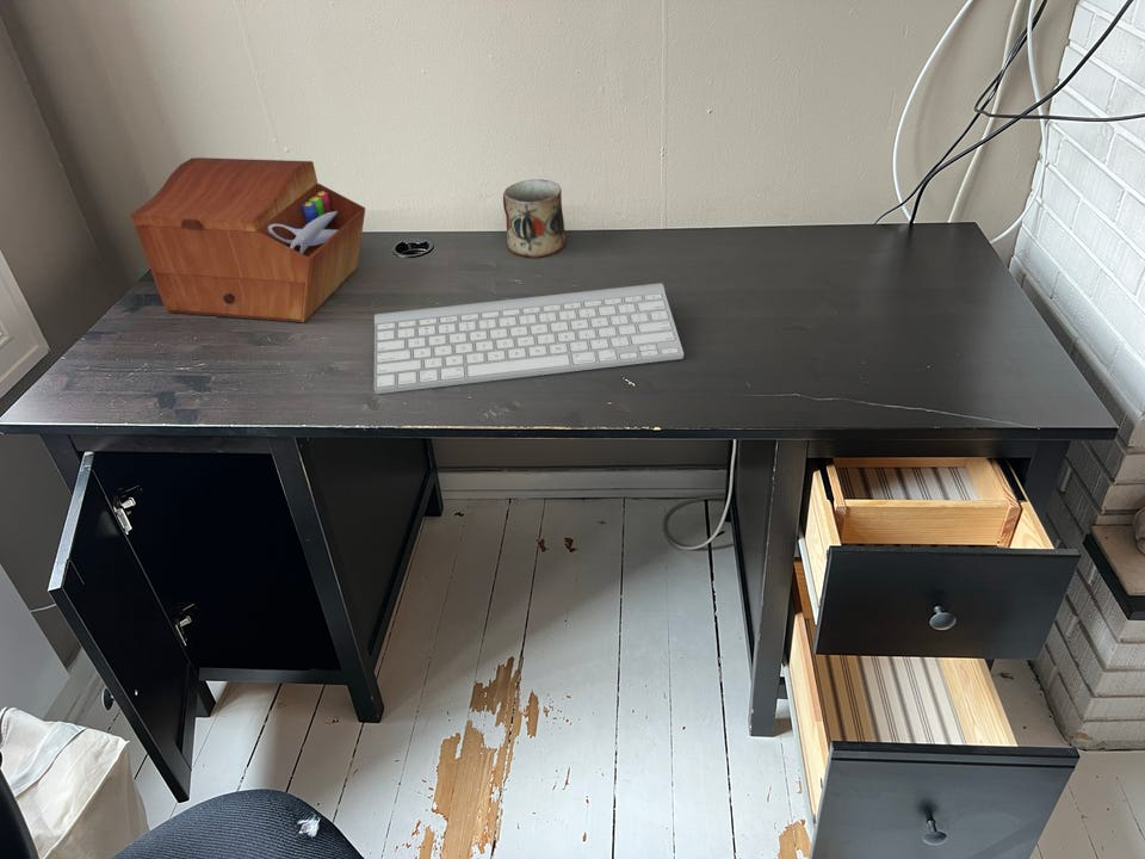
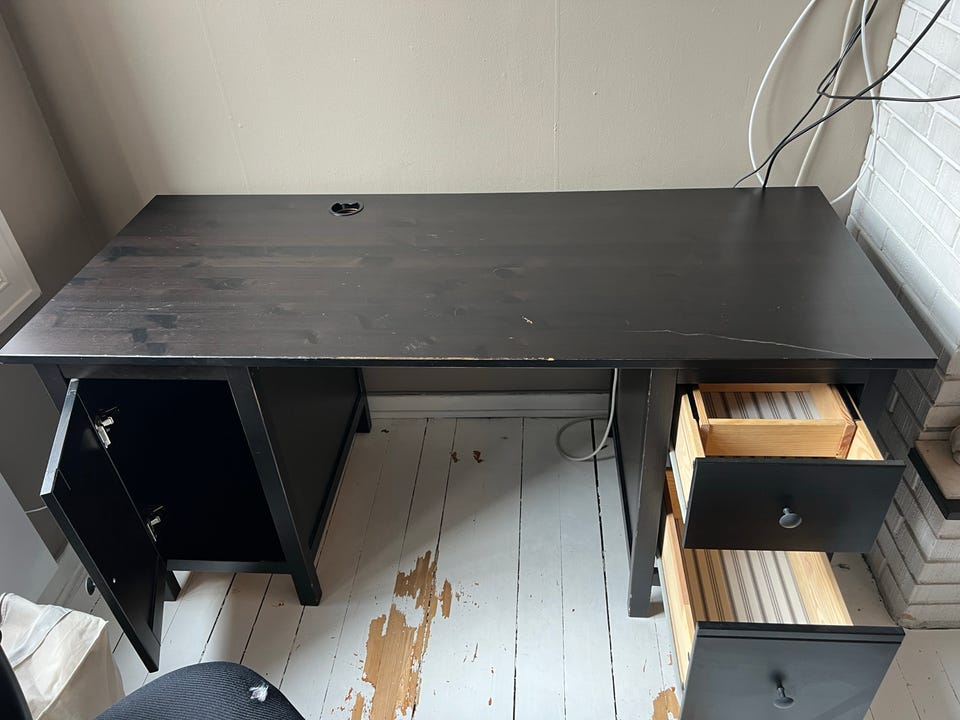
- mug (531, 216)
- sewing box (258, 236)
- keyboard (525, 333)
